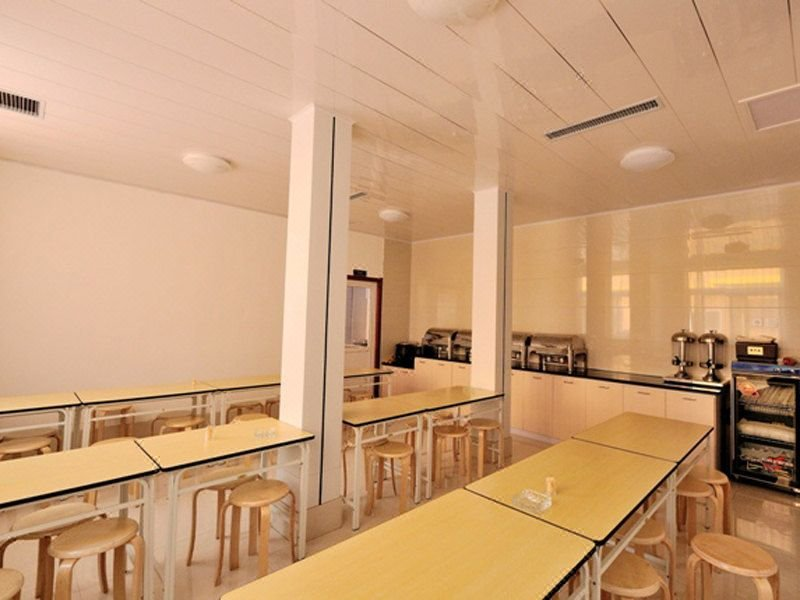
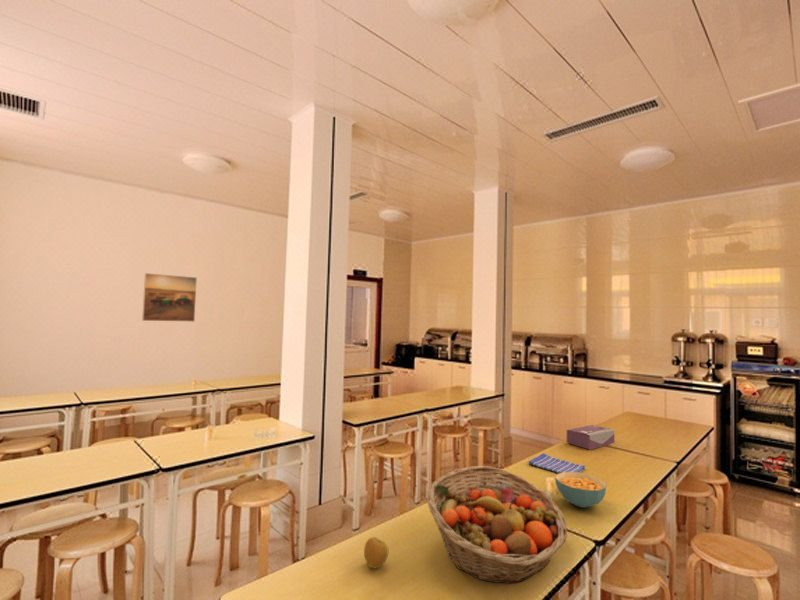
+ apple (375, 552)
+ fruit basket (495, 518)
+ cereal bowl (580, 492)
+ tissue box (590, 436)
+ dish towel (556, 464)
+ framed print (170, 298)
